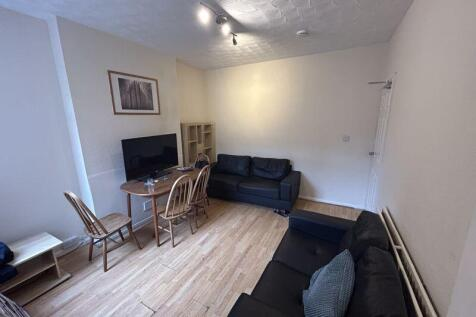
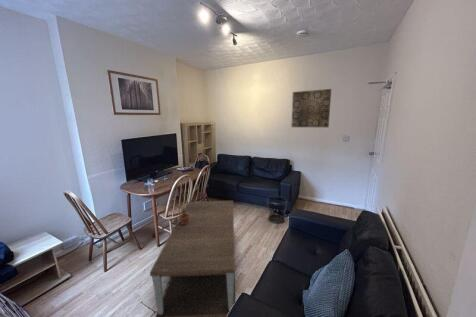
+ wall art (310, 109)
+ coffee table (205, 247)
+ waste bin (276, 209)
+ potted plant (187, 205)
